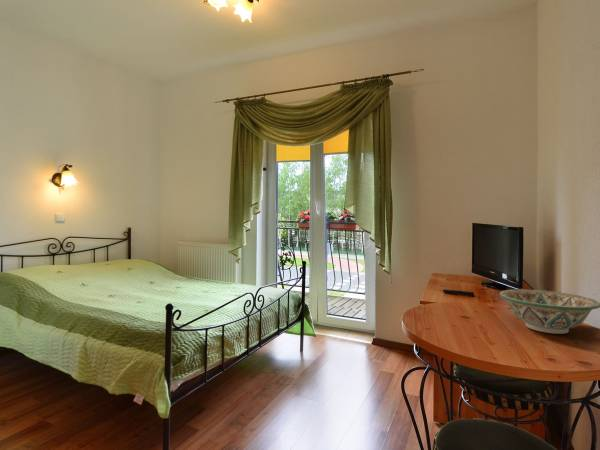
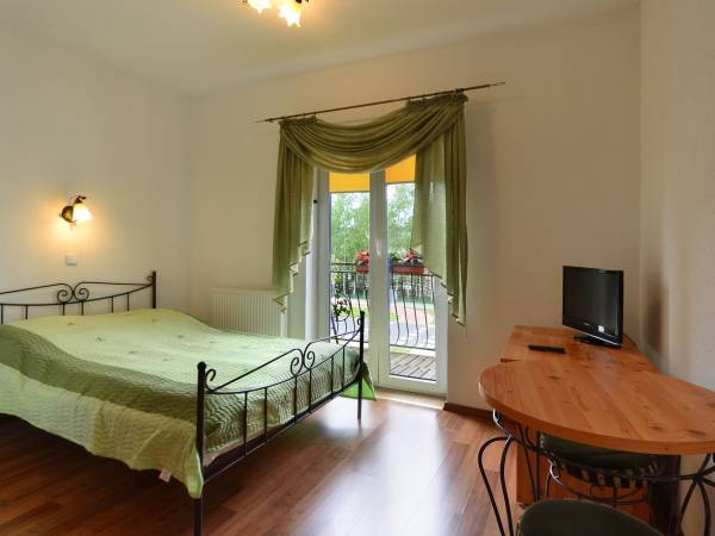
- decorative bowl (546, 312)
